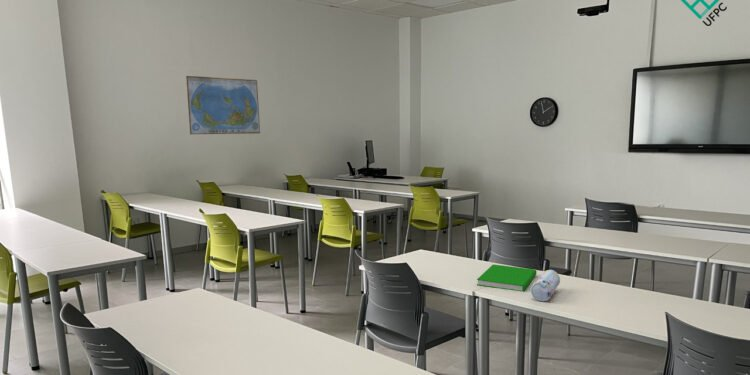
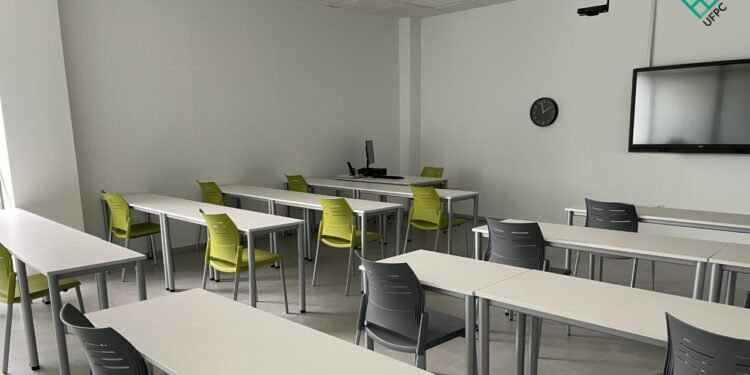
- pencil case (545, 284)
- book (507, 277)
- world map (225, 106)
